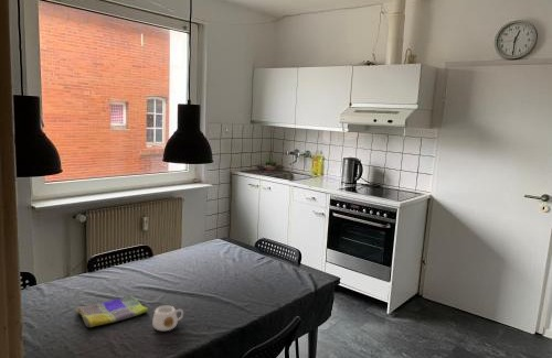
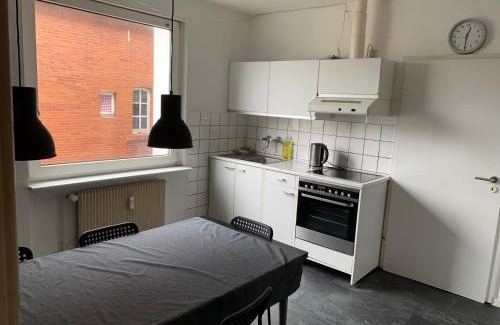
- dish towel (112, 310)
- mug (168, 317)
